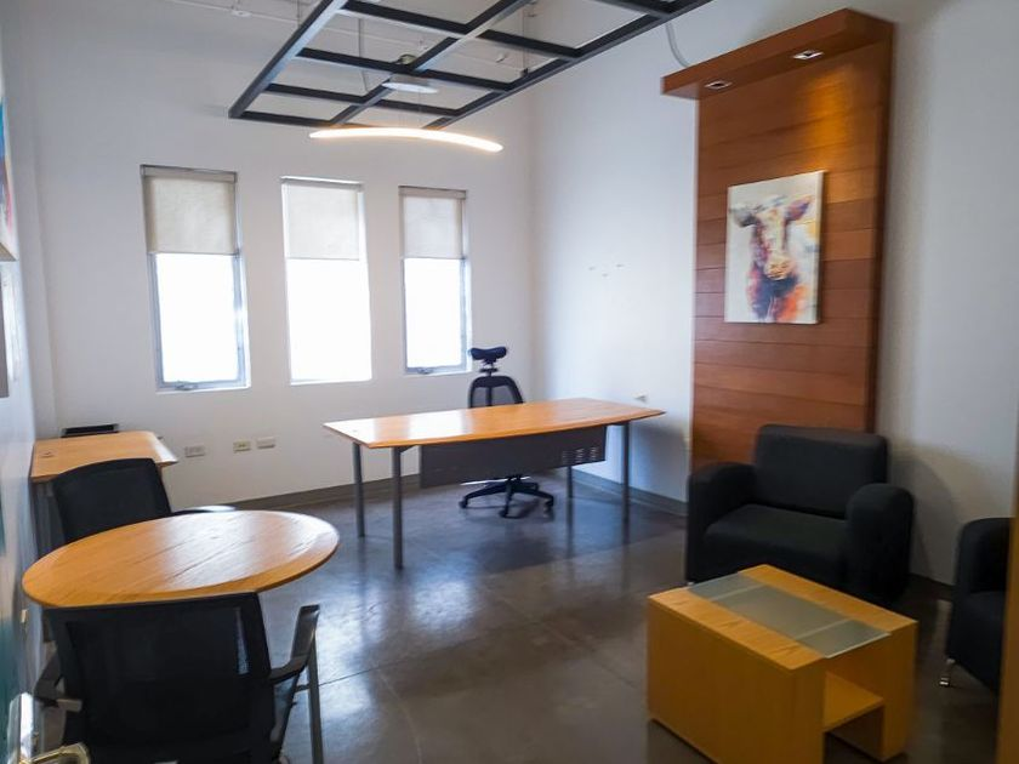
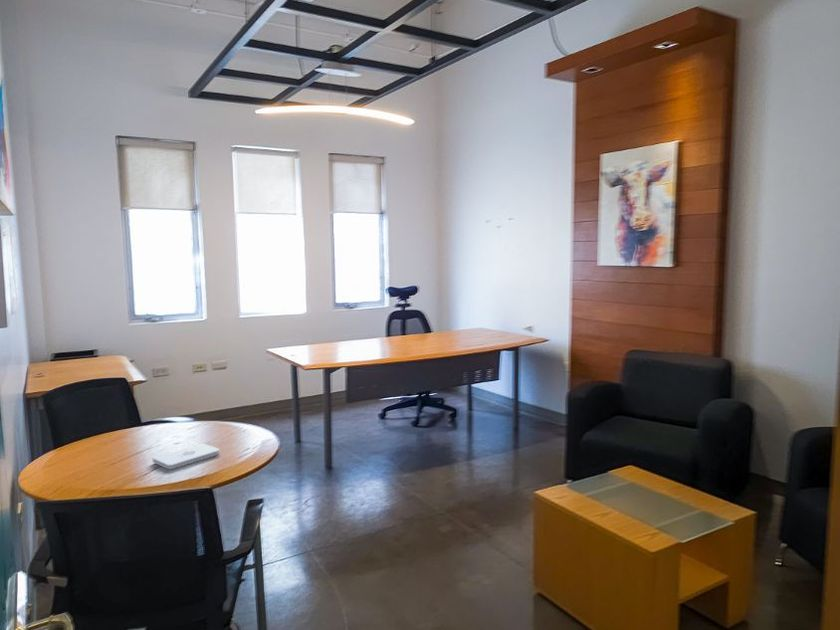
+ notepad (187, 455)
